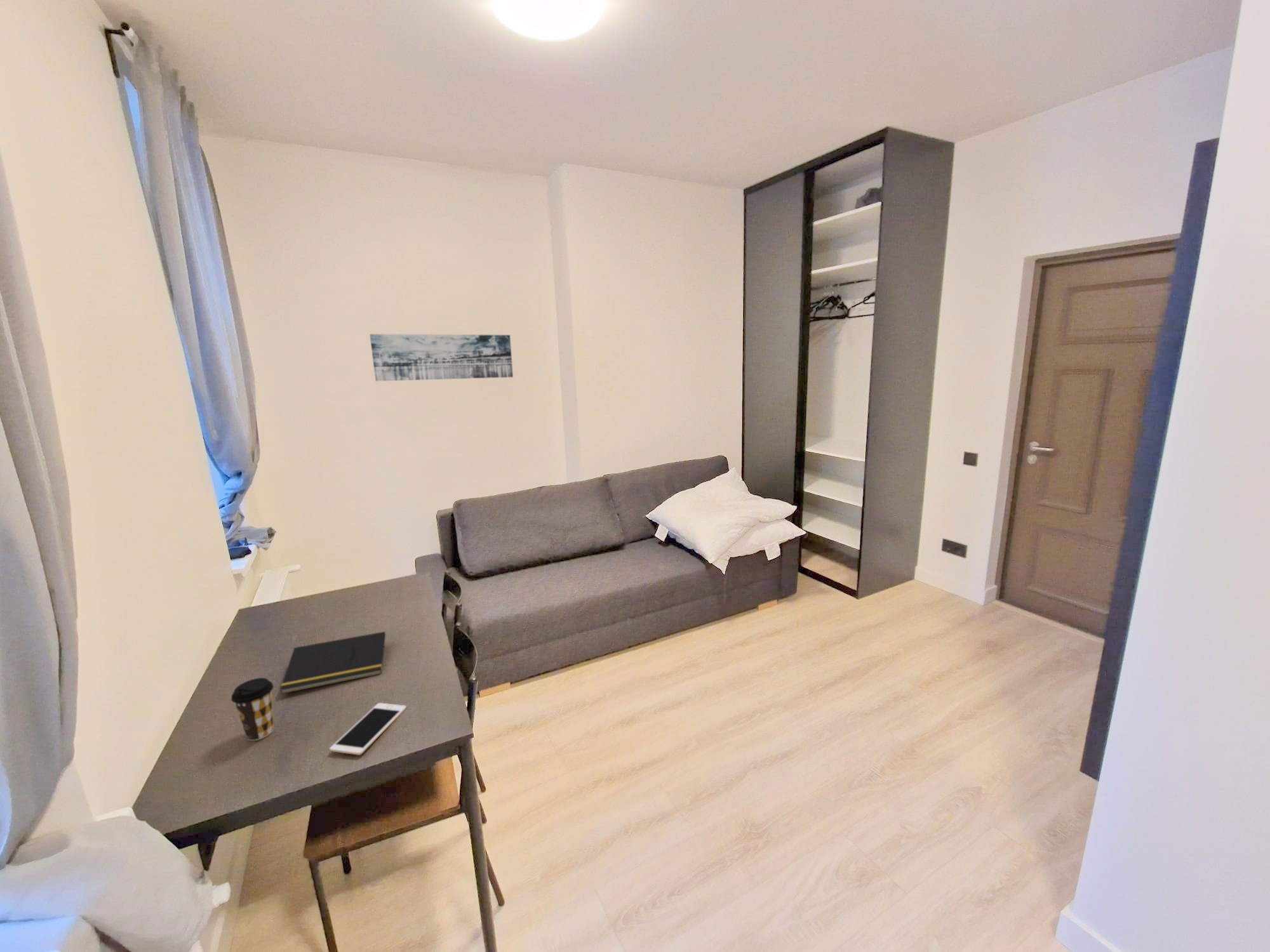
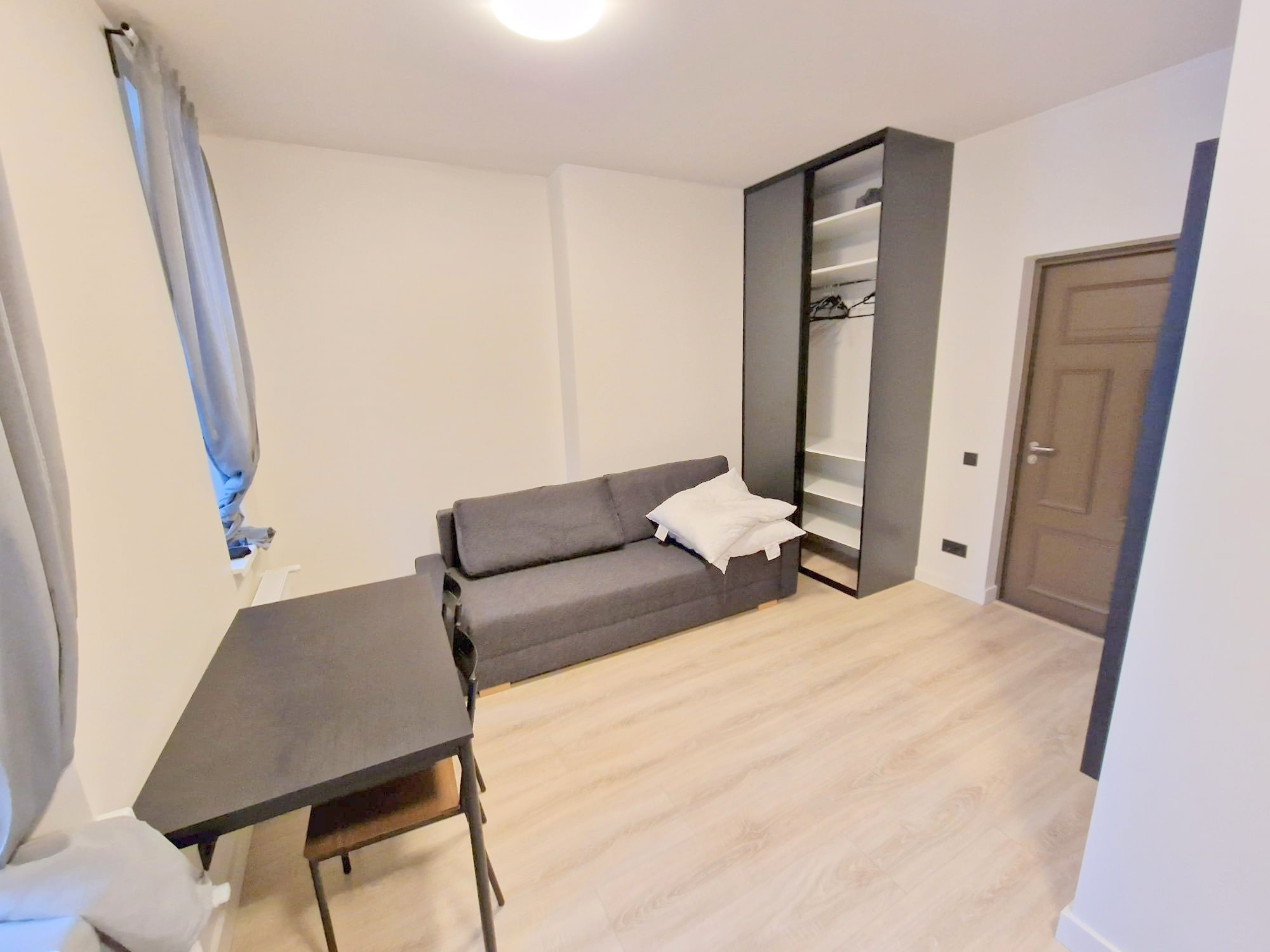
- wall art (445, 357)
- coffee cup (256, 710)
- notepad (337, 660)
- cell phone (370, 727)
